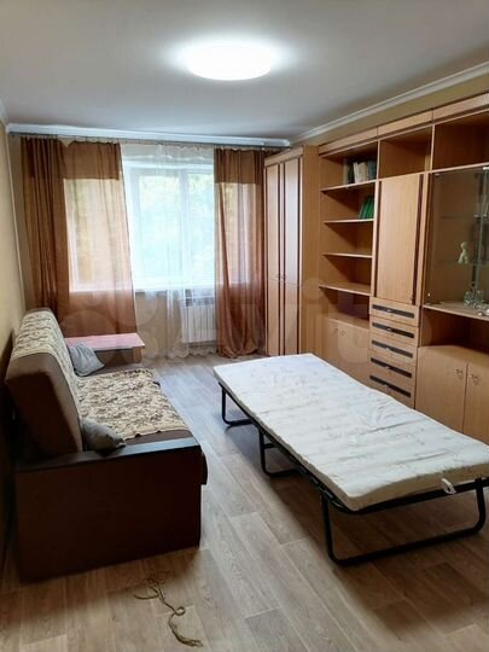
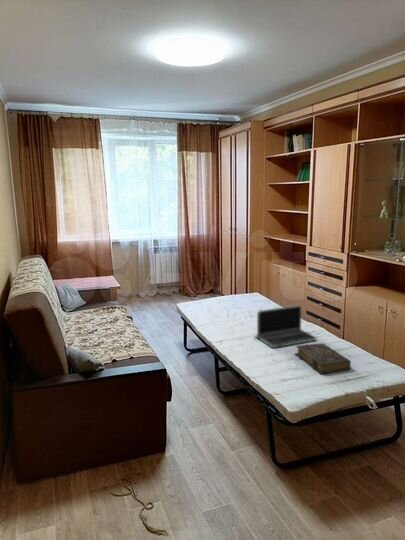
+ book (321, 357)
+ laptop (283, 324)
